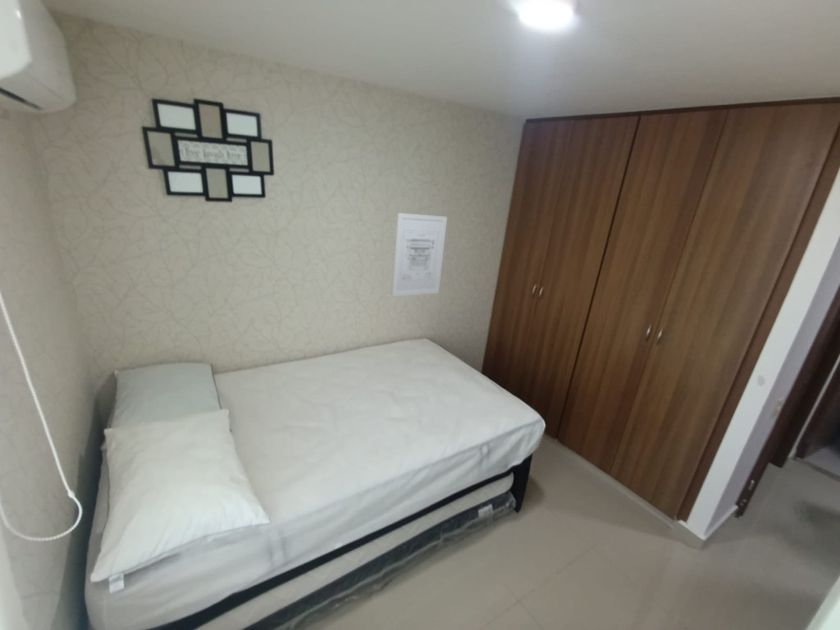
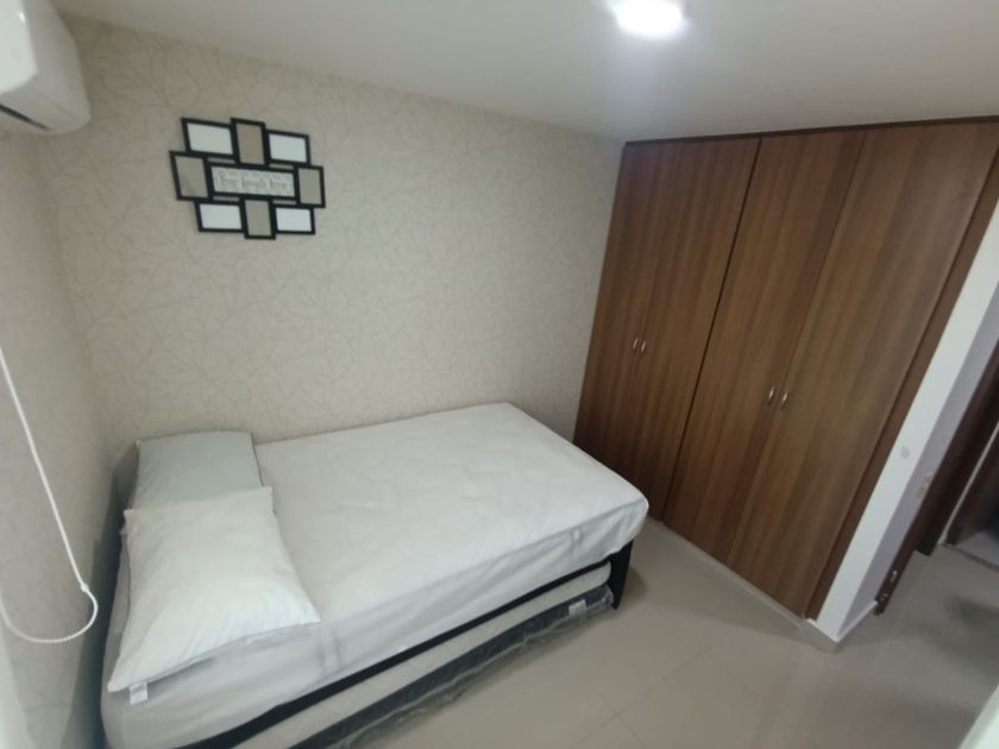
- wall art (419, 255)
